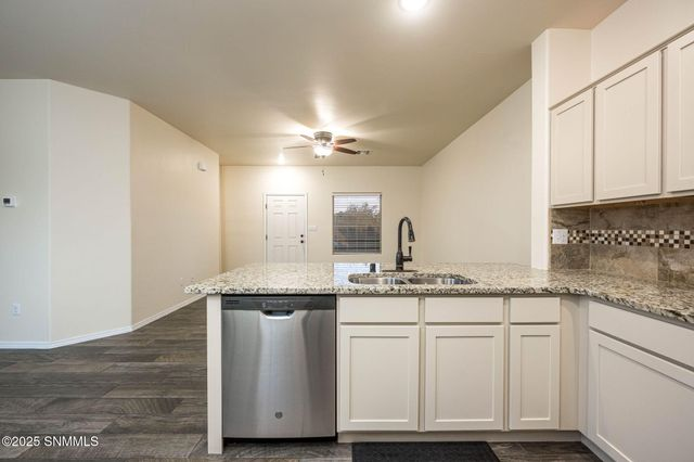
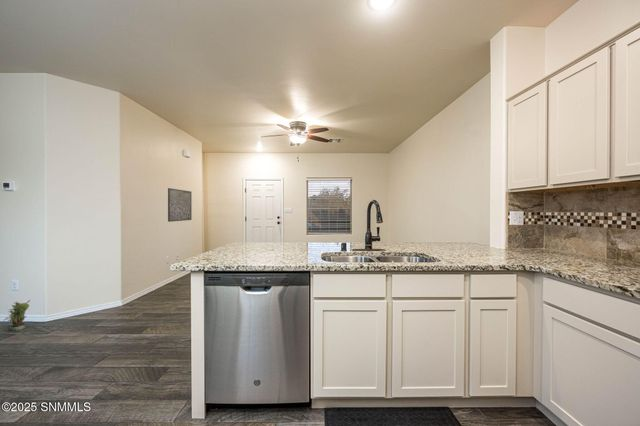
+ potted plant (16, 314)
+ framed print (180, 205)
